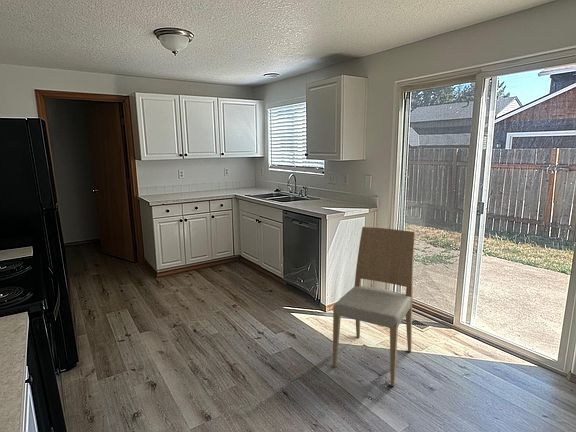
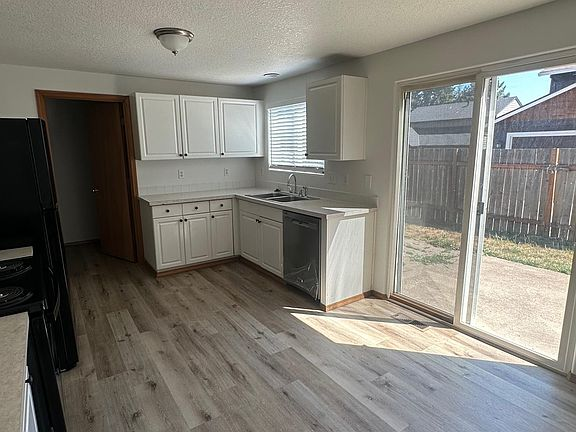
- dining chair (375, 299)
